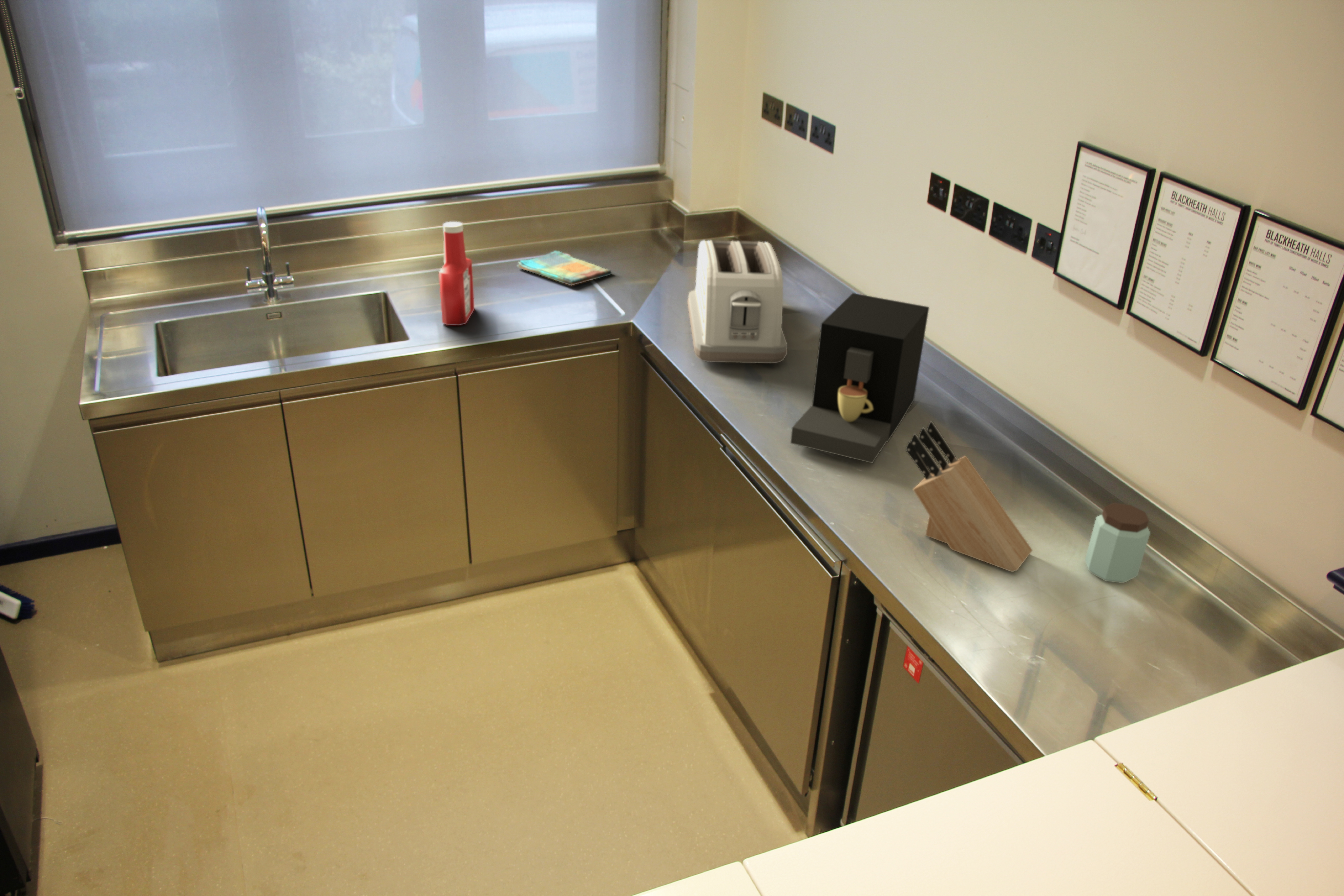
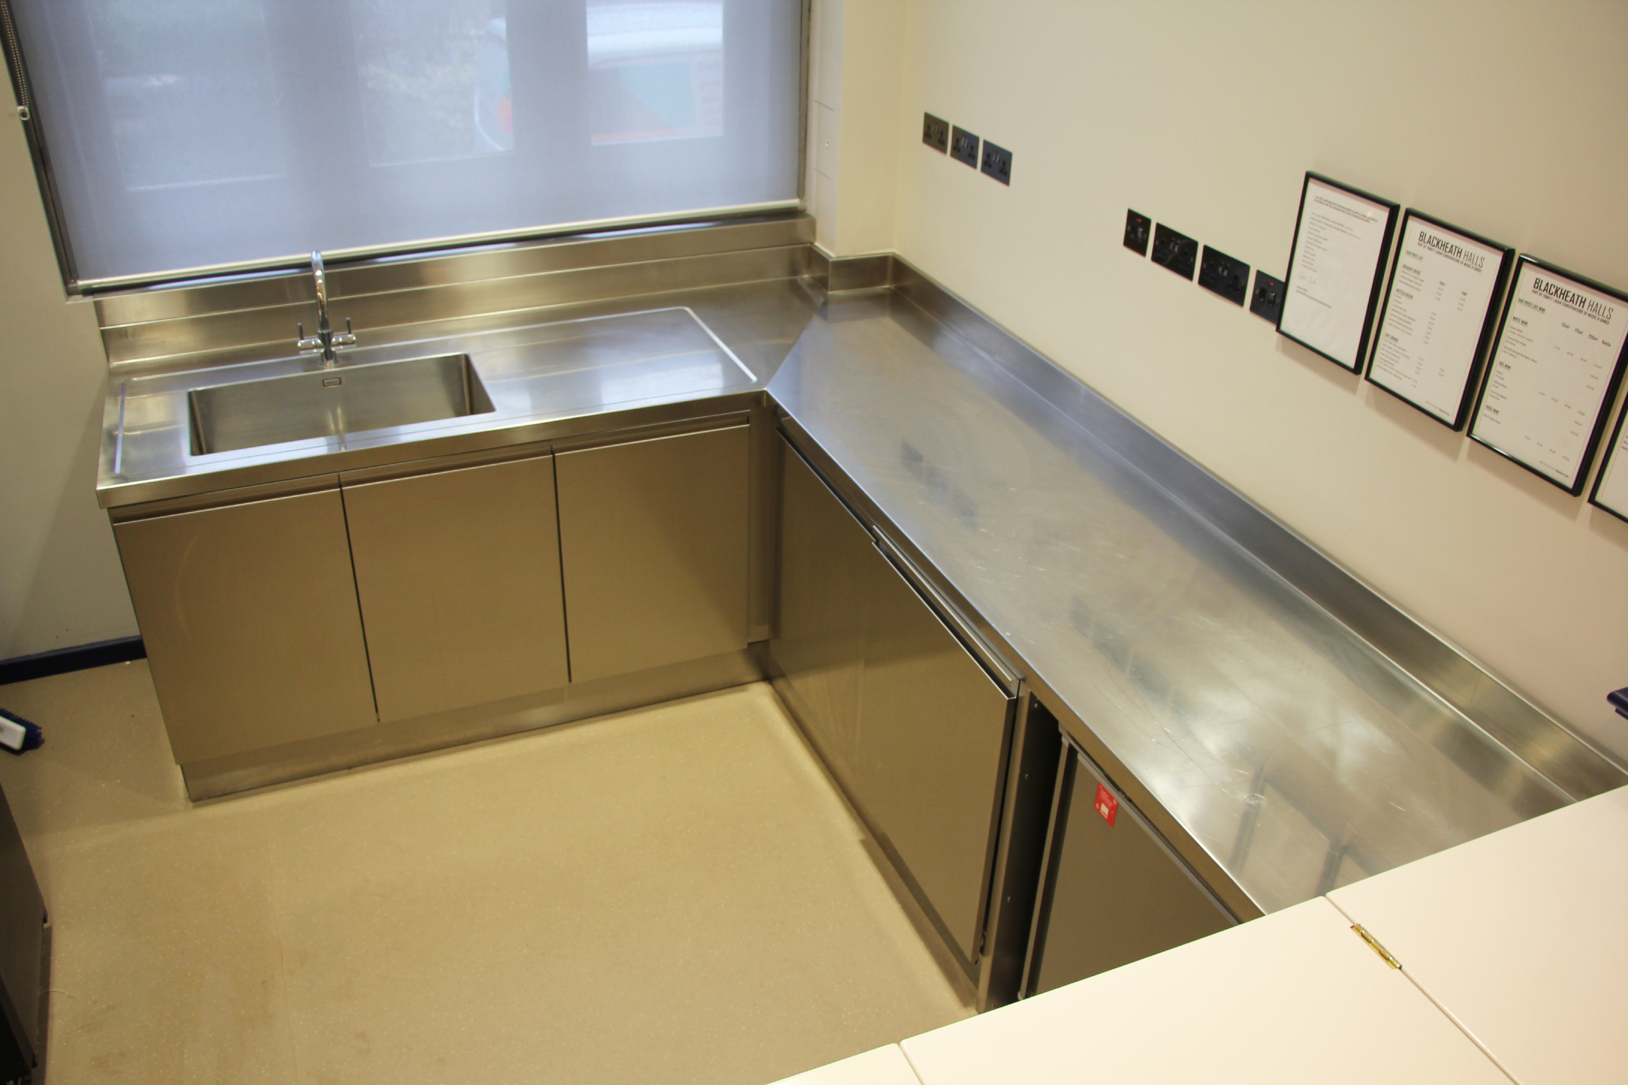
- peanut butter (1118, 543)
- soap bottle (456, 271)
- dish towel (564, 267)
- knife block (967, 493)
- coffee maker (861, 374)
- toaster (737, 294)
